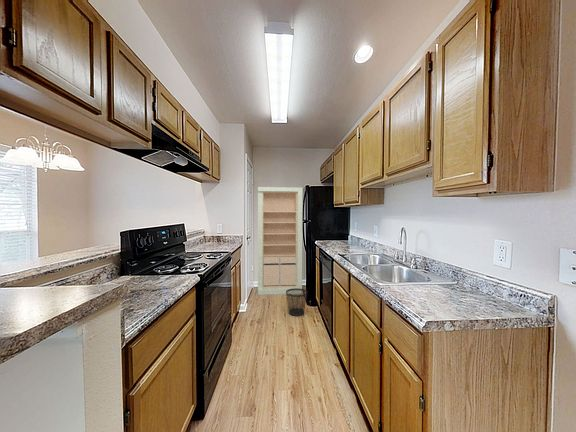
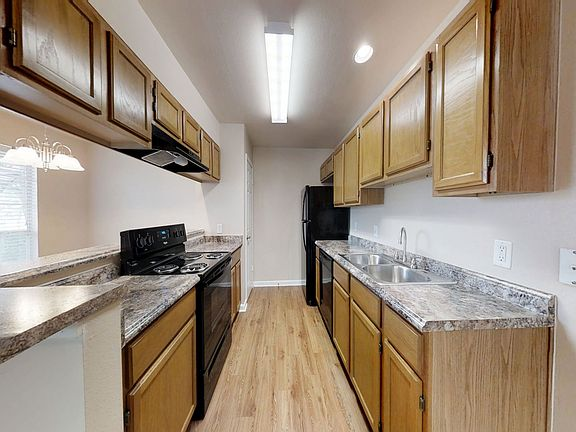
- storage cabinet (279, 239)
- wastebasket (296, 302)
